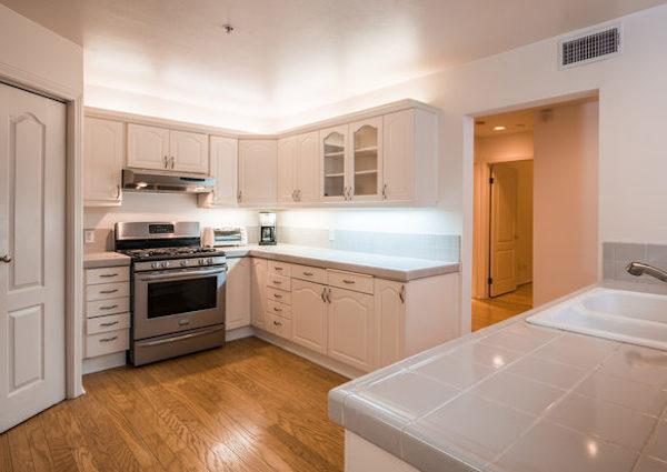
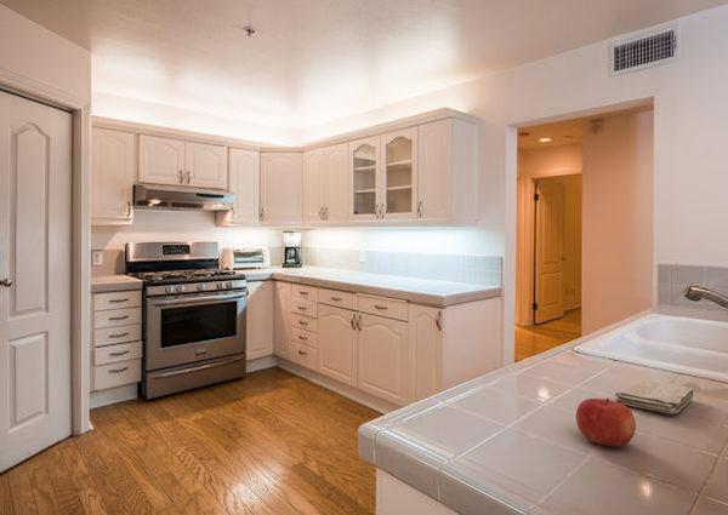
+ washcloth (654, 394)
+ fruit (604, 418)
